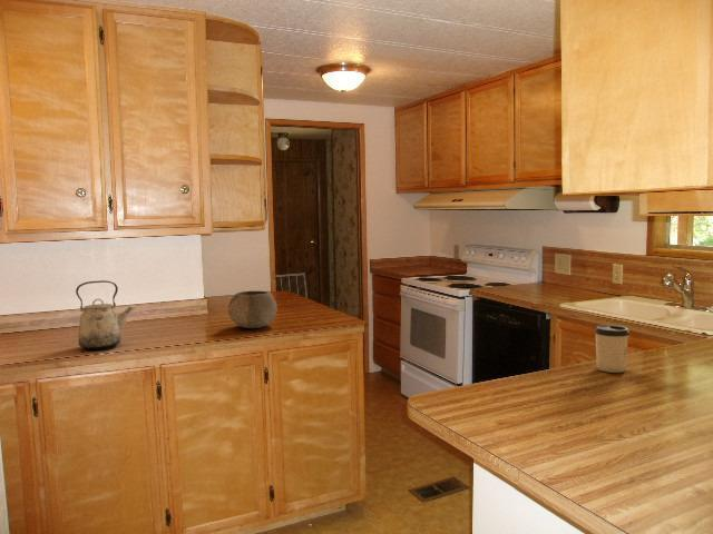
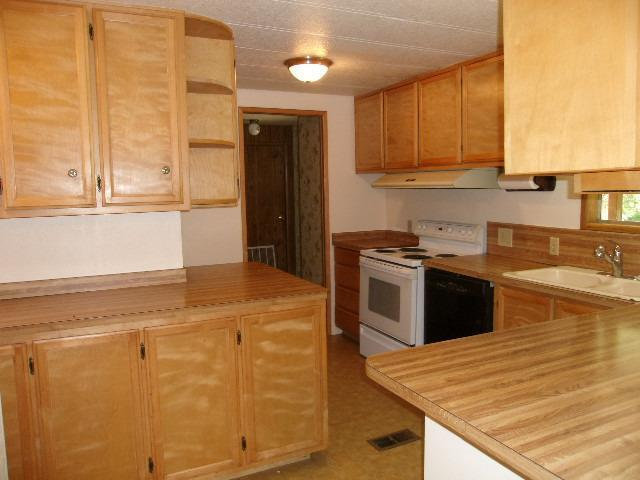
- bowl (252, 309)
- kettle (106, 313)
- cup (611, 348)
